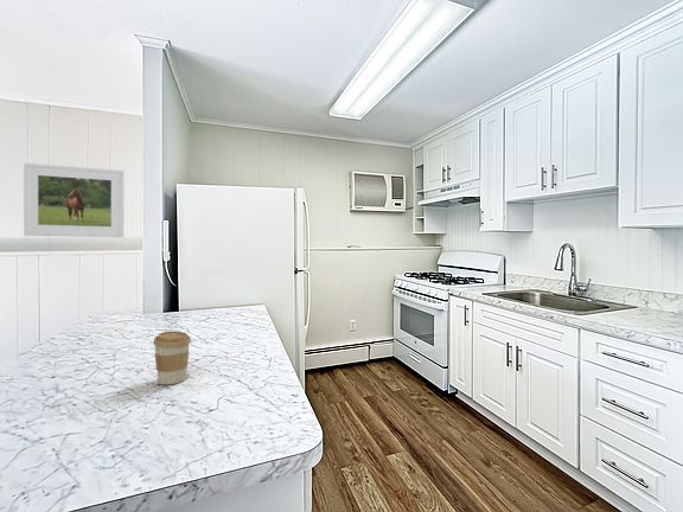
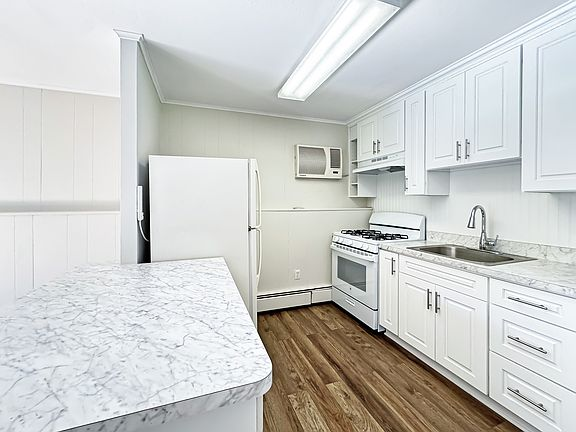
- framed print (76, 201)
- coffee cup (172, 356)
